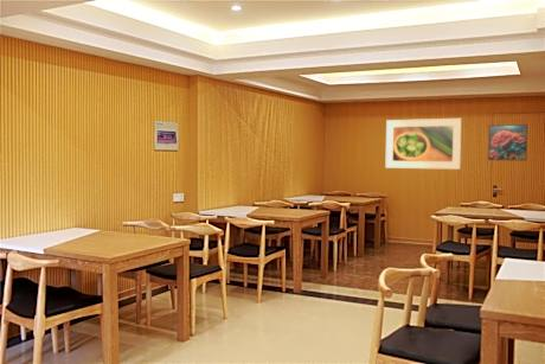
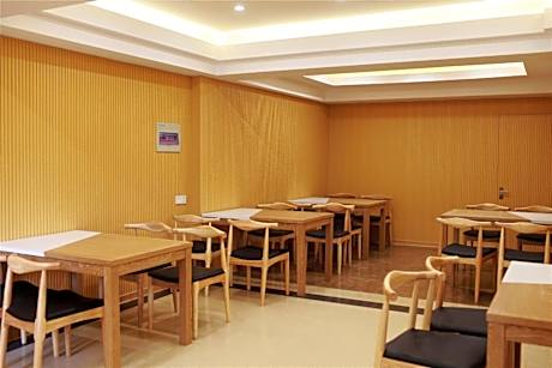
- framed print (507, 142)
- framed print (422, 143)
